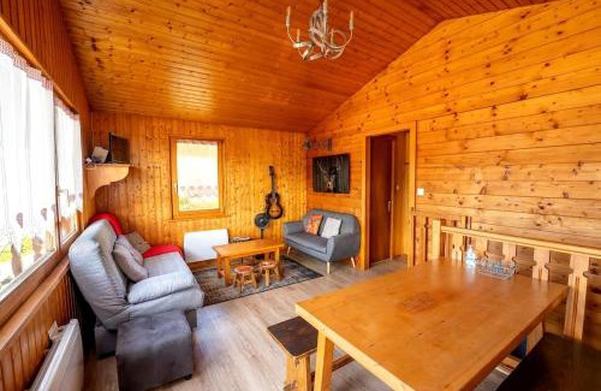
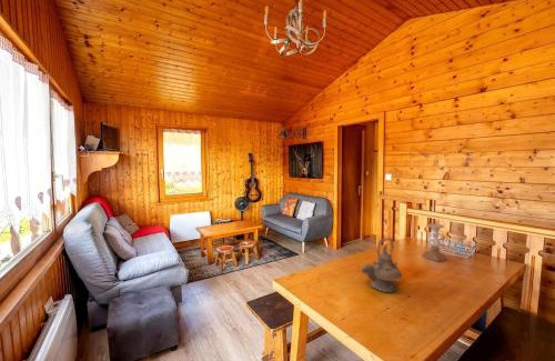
+ candle holder (435, 241)
+ teapot (379, 263)
